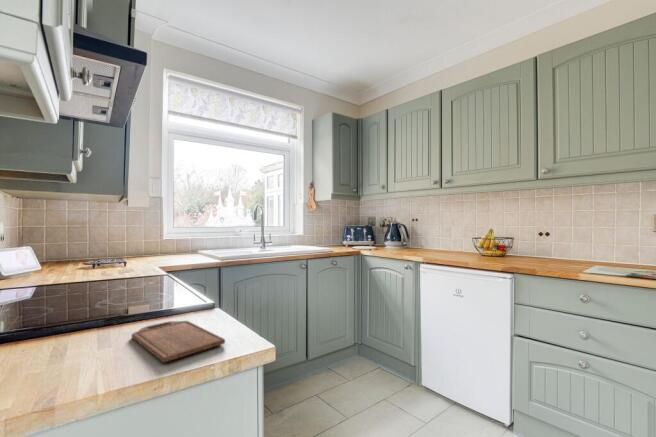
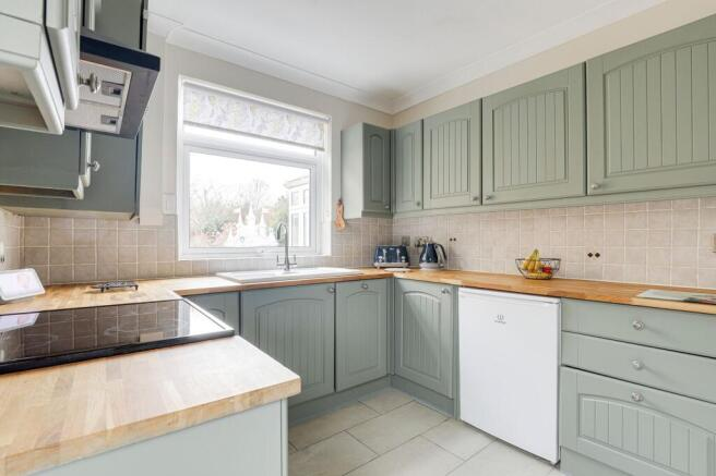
- cutting board (174, 336)
